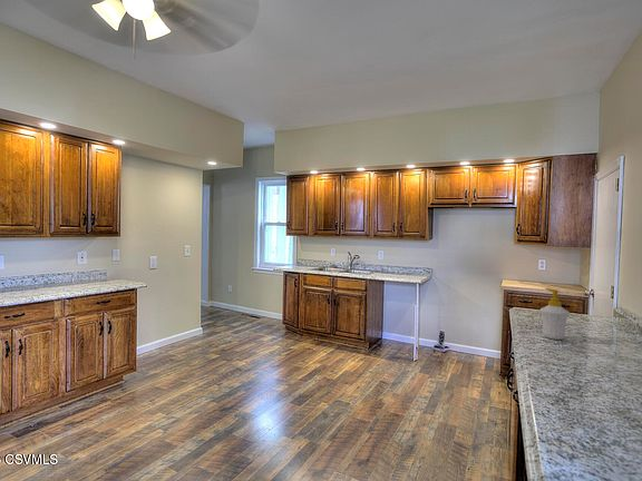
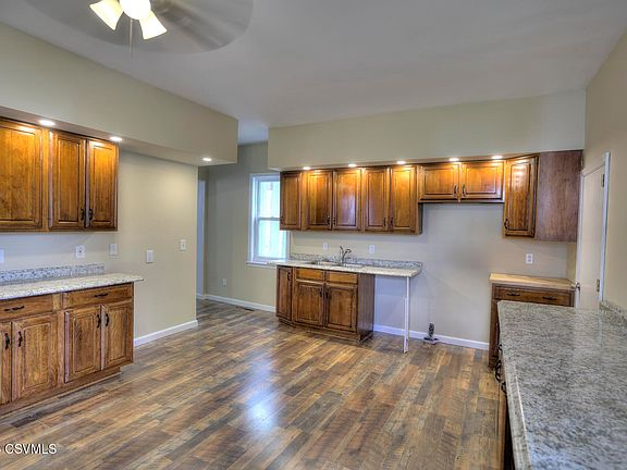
- soap bottle (554, 313)
